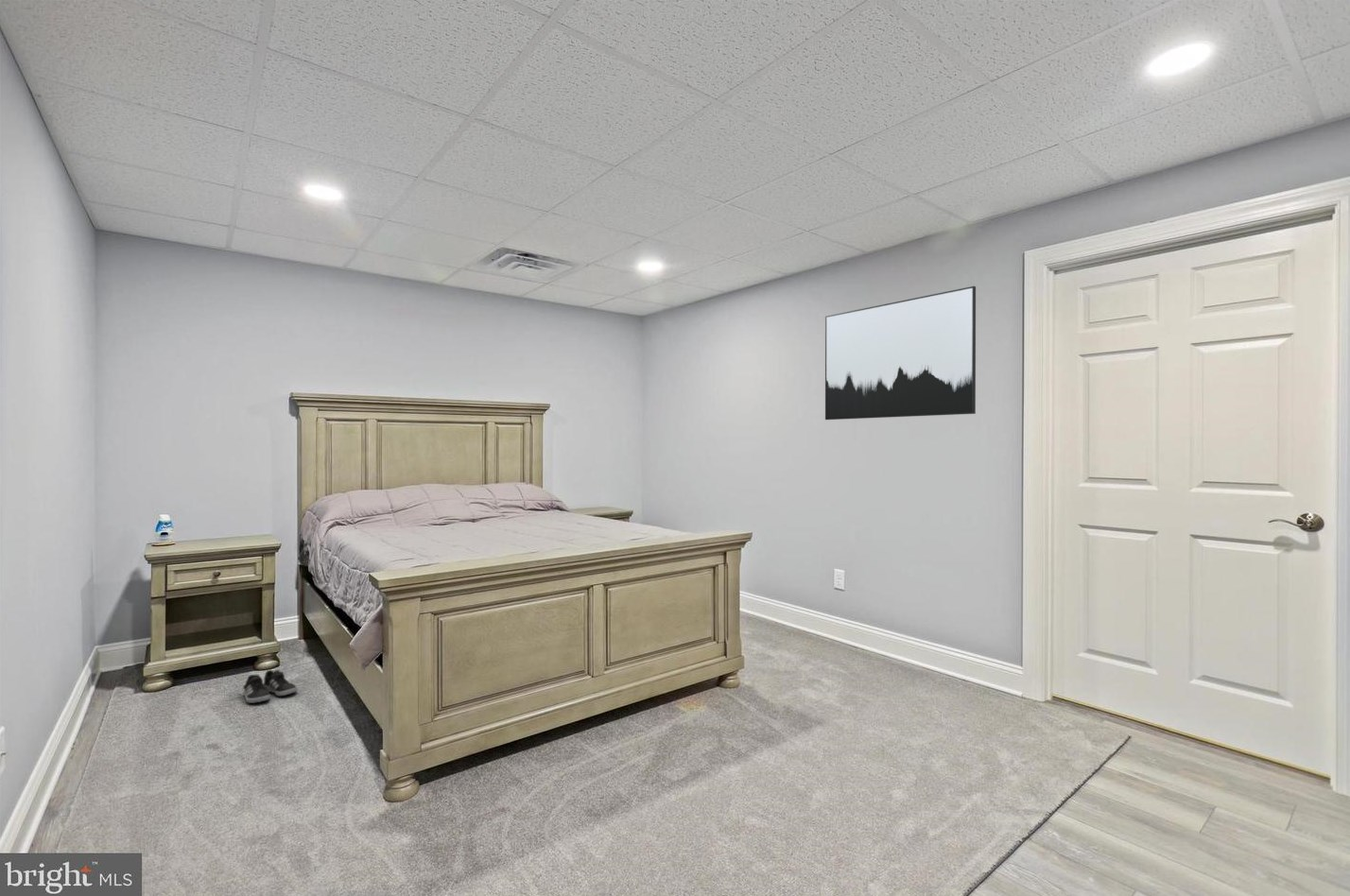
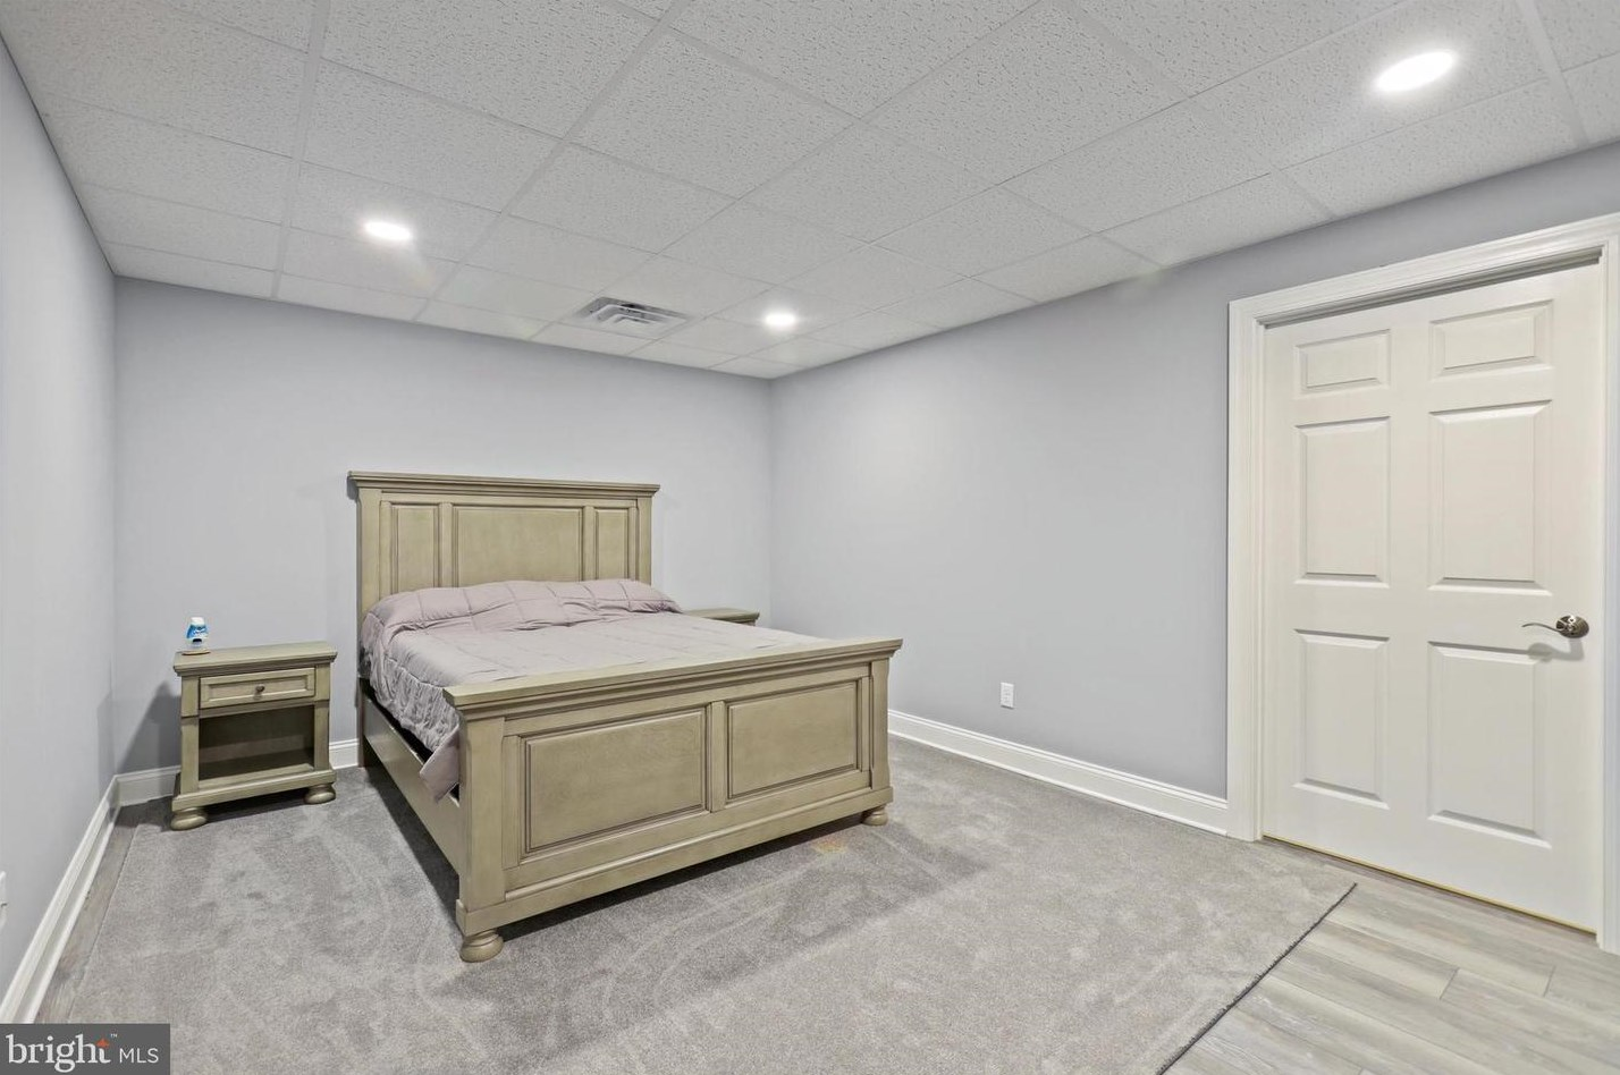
- shoe (268, 684)
- wall art (892, 359)
